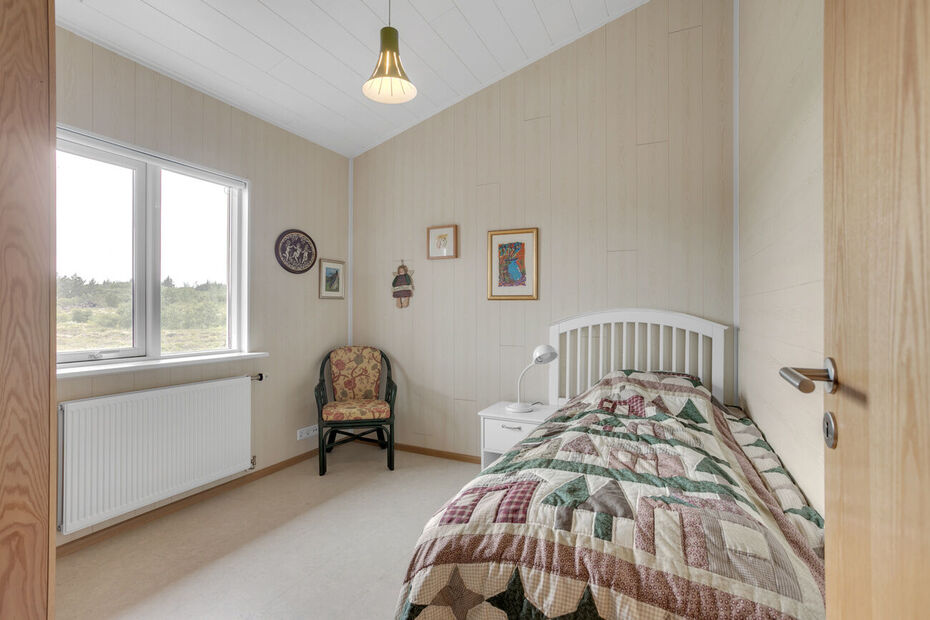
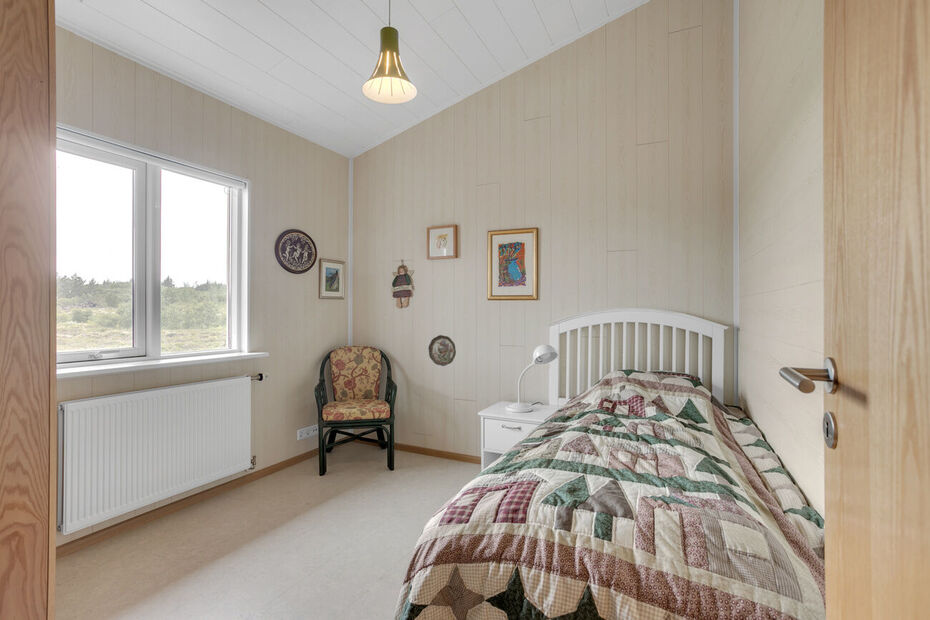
+ decorative plate (442, 350)
